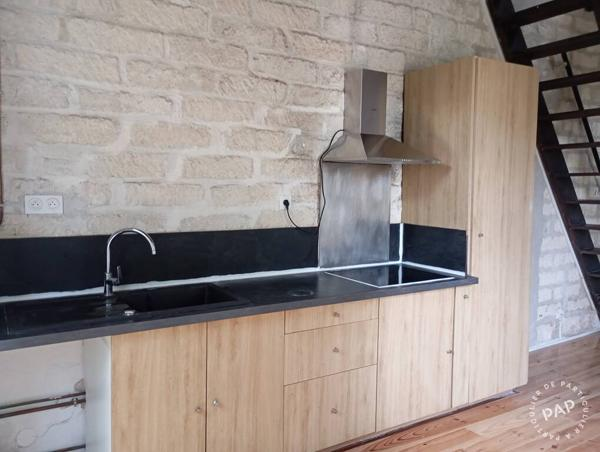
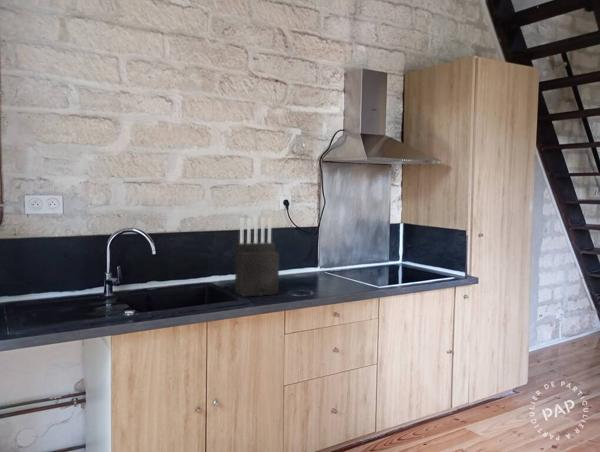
+ knife block (258, 256)
